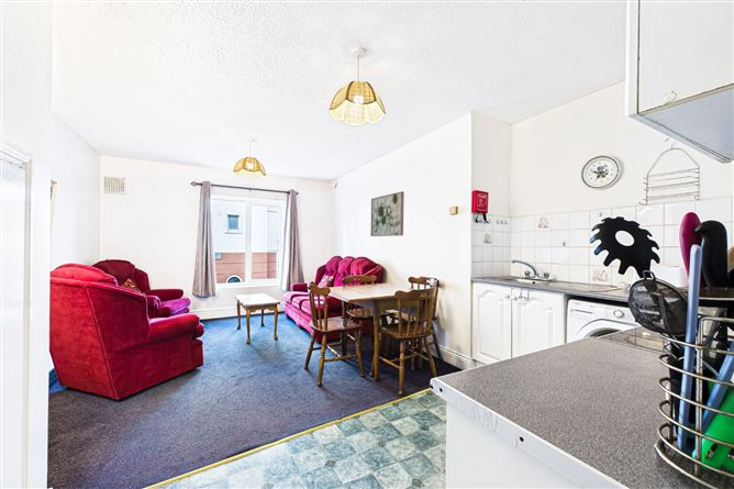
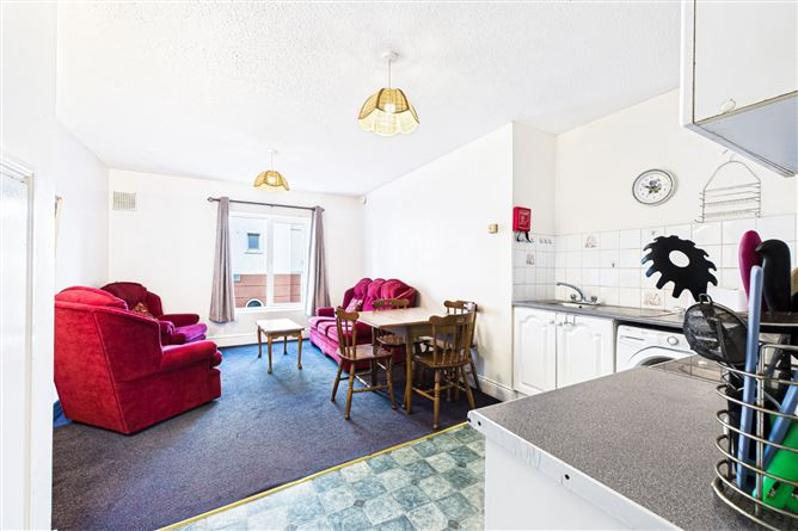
- wall art (385, 215)
